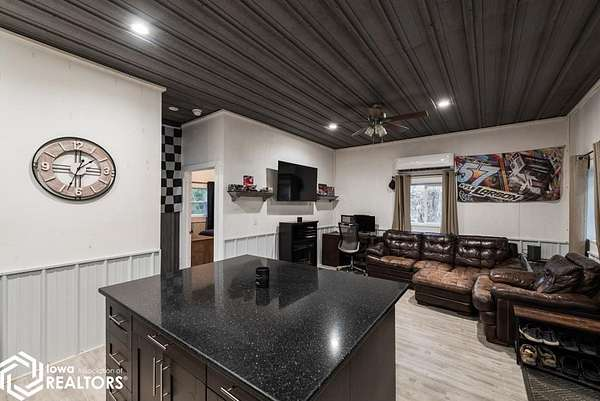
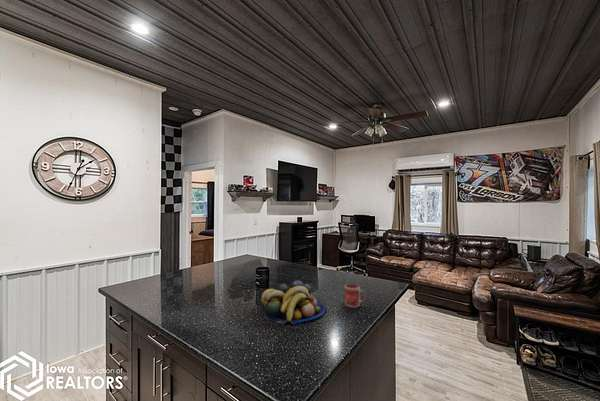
+ mug (355, 295)
+ fruit bowl (293, 296)
